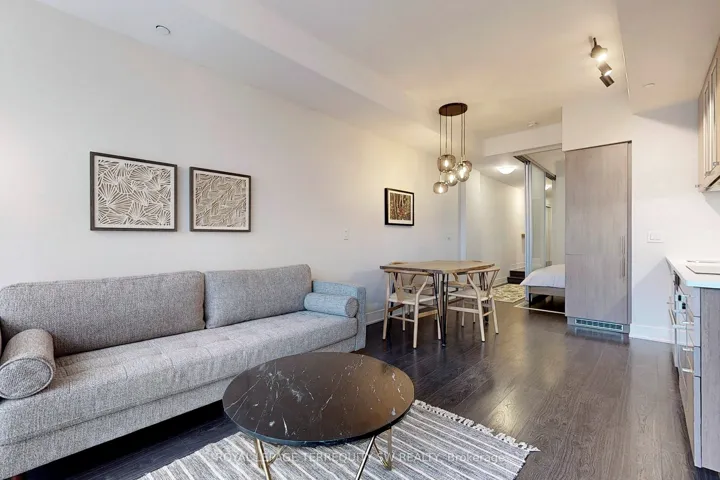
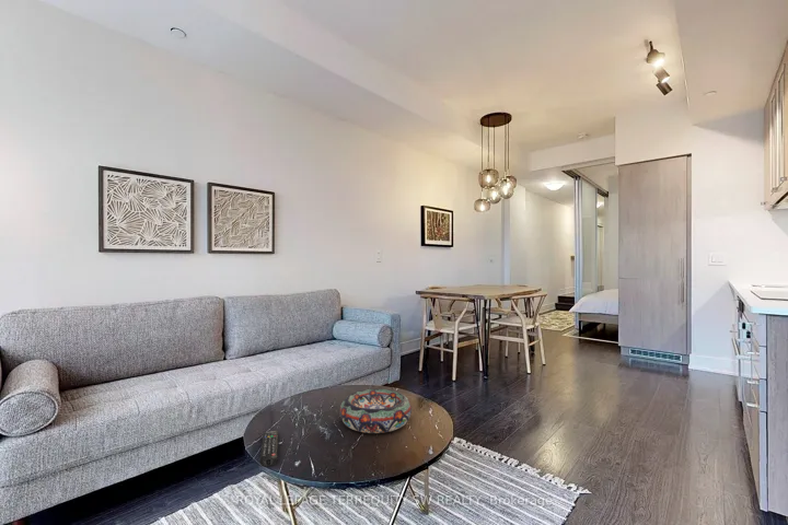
+ remote control (269, 445)
+ decorative bowl (375, 409)
